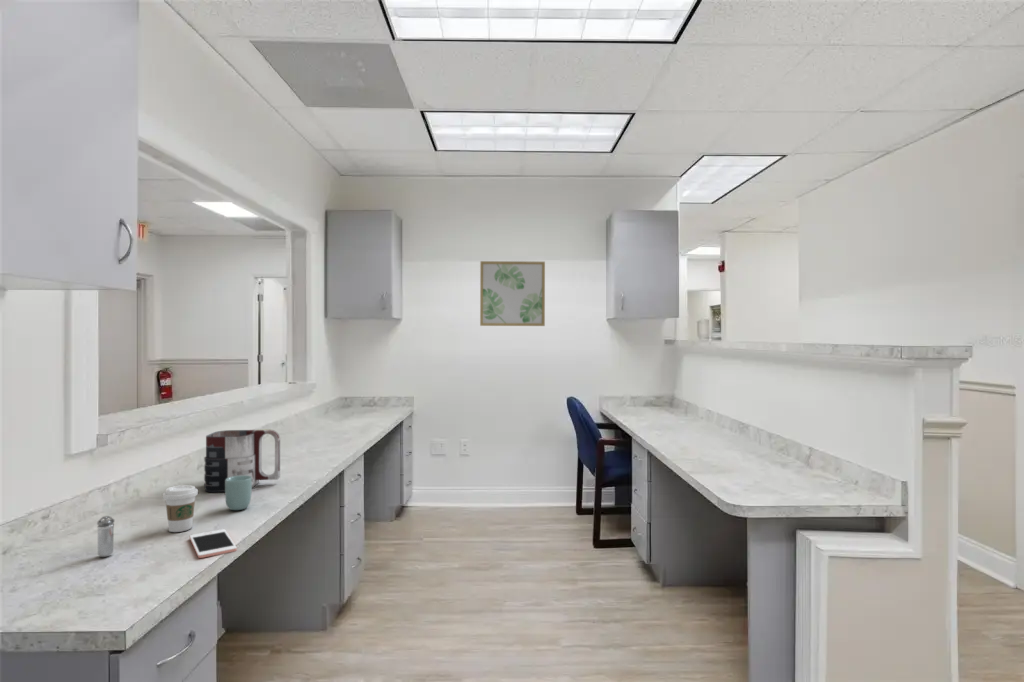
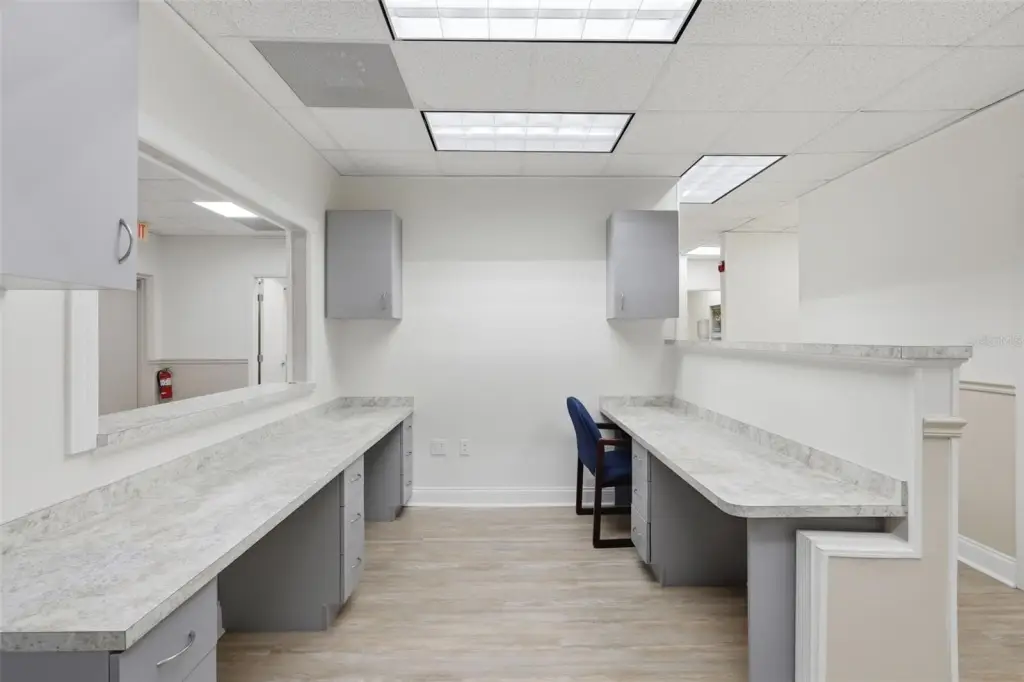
- wall art (512, 293)
- mug (244, 458)
- coffee cup (180, 508)
- cell phone (212, 542)
- shaker (105, 536)
- cup (238, 493)
